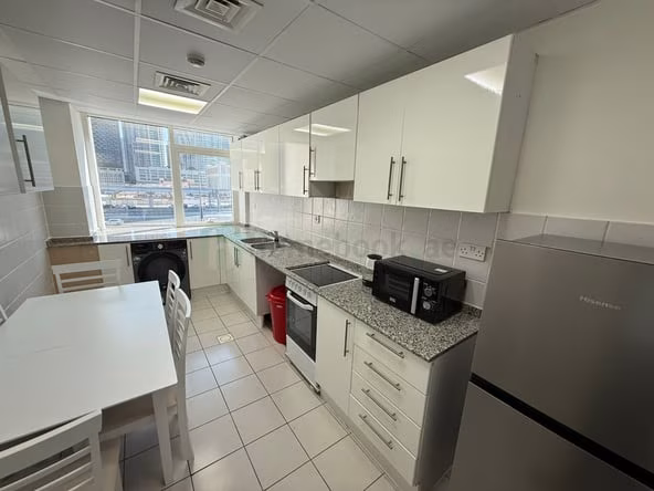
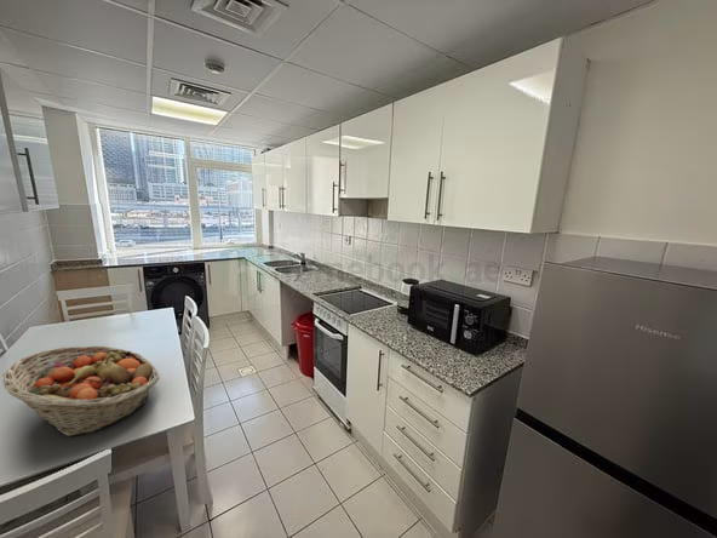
+ fruit basket (91, 380)
